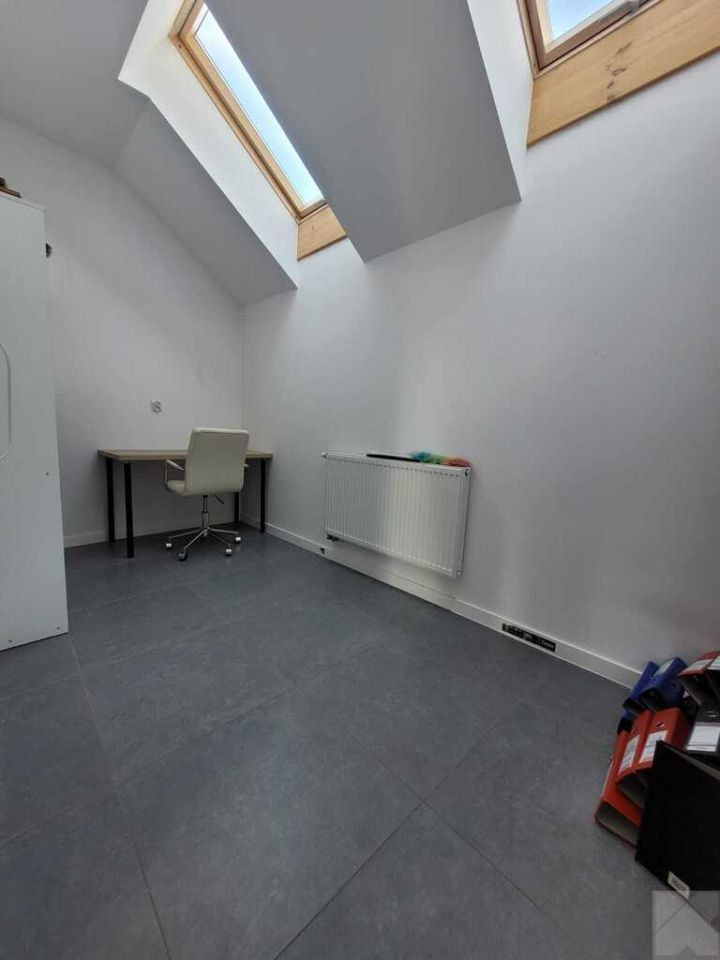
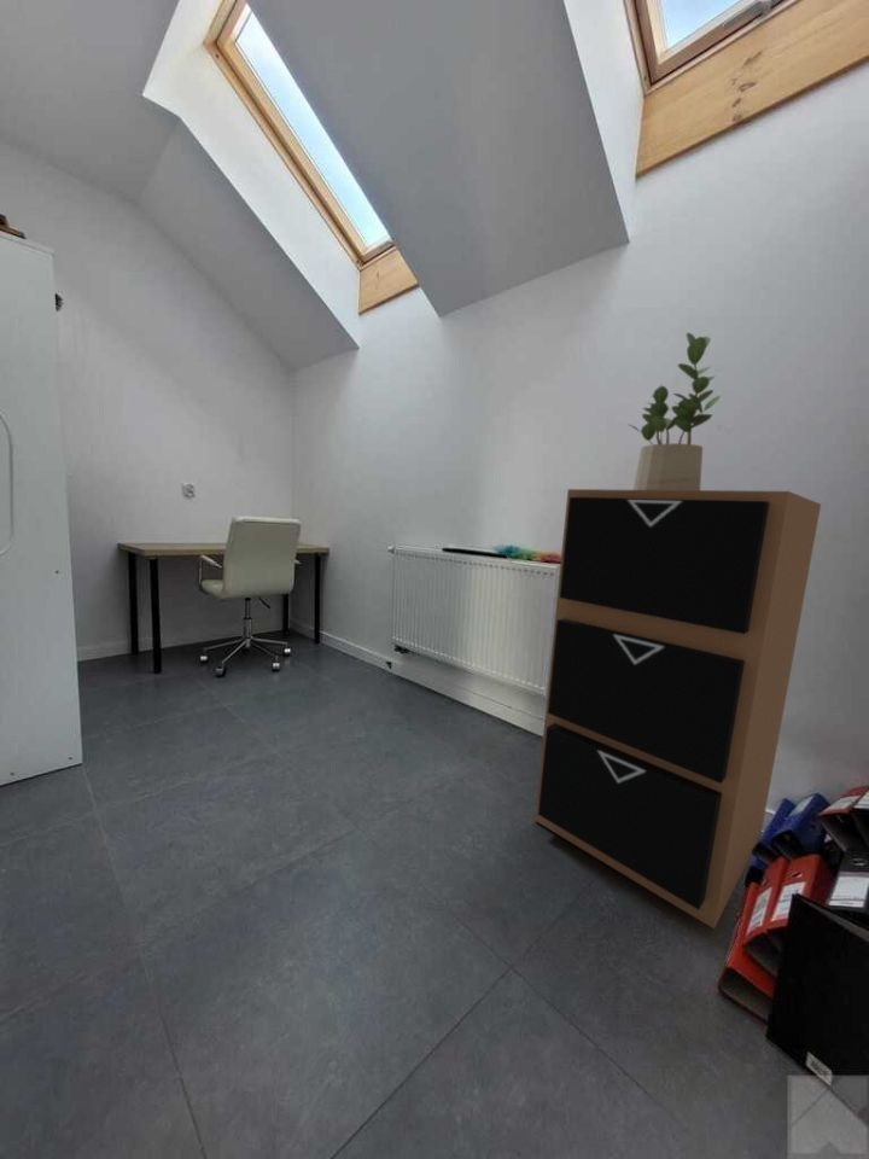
+ cabinet (666, 672)
+ potted plant (666, 418)
